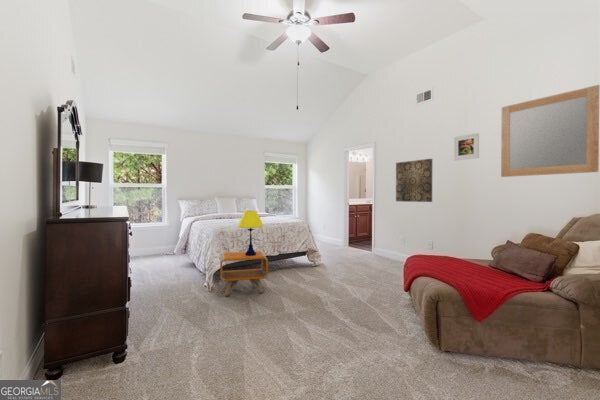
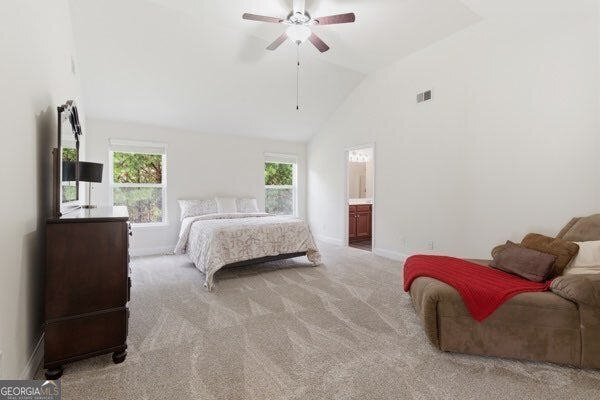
- nightstand (243, 272)
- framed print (466, 147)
- home mirror (544, 136)
- table lamp (250, 232)
- wall art (413, 181)
